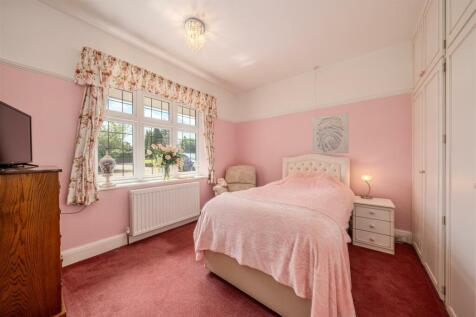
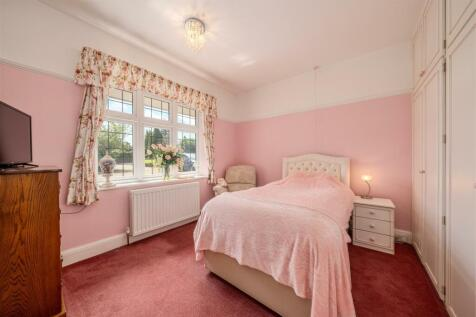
- wall art (329, 134)
